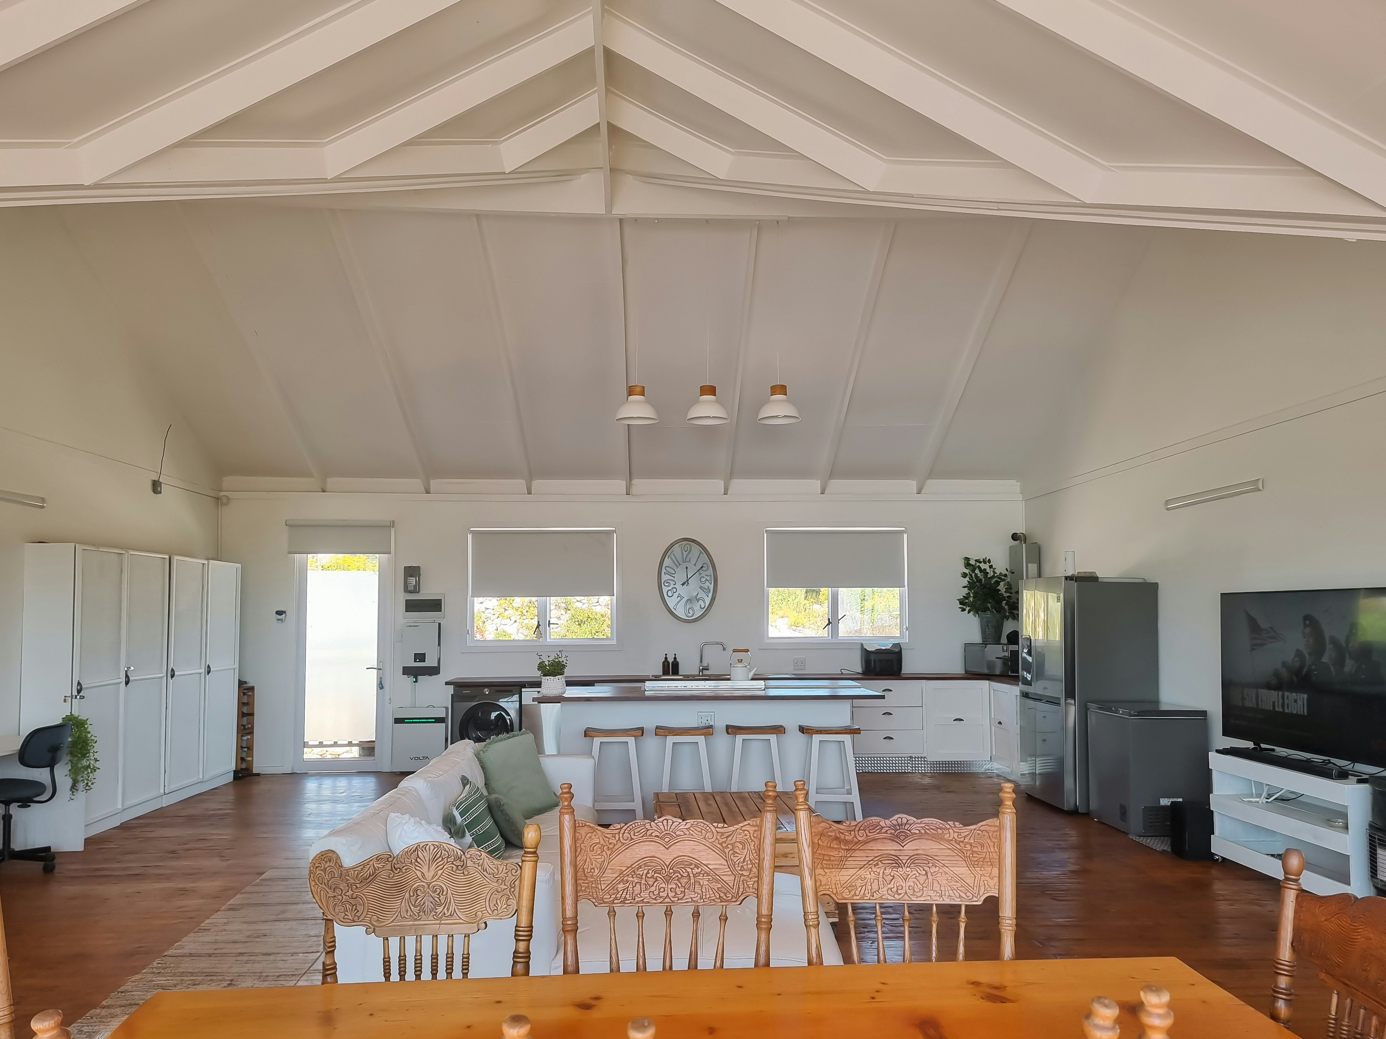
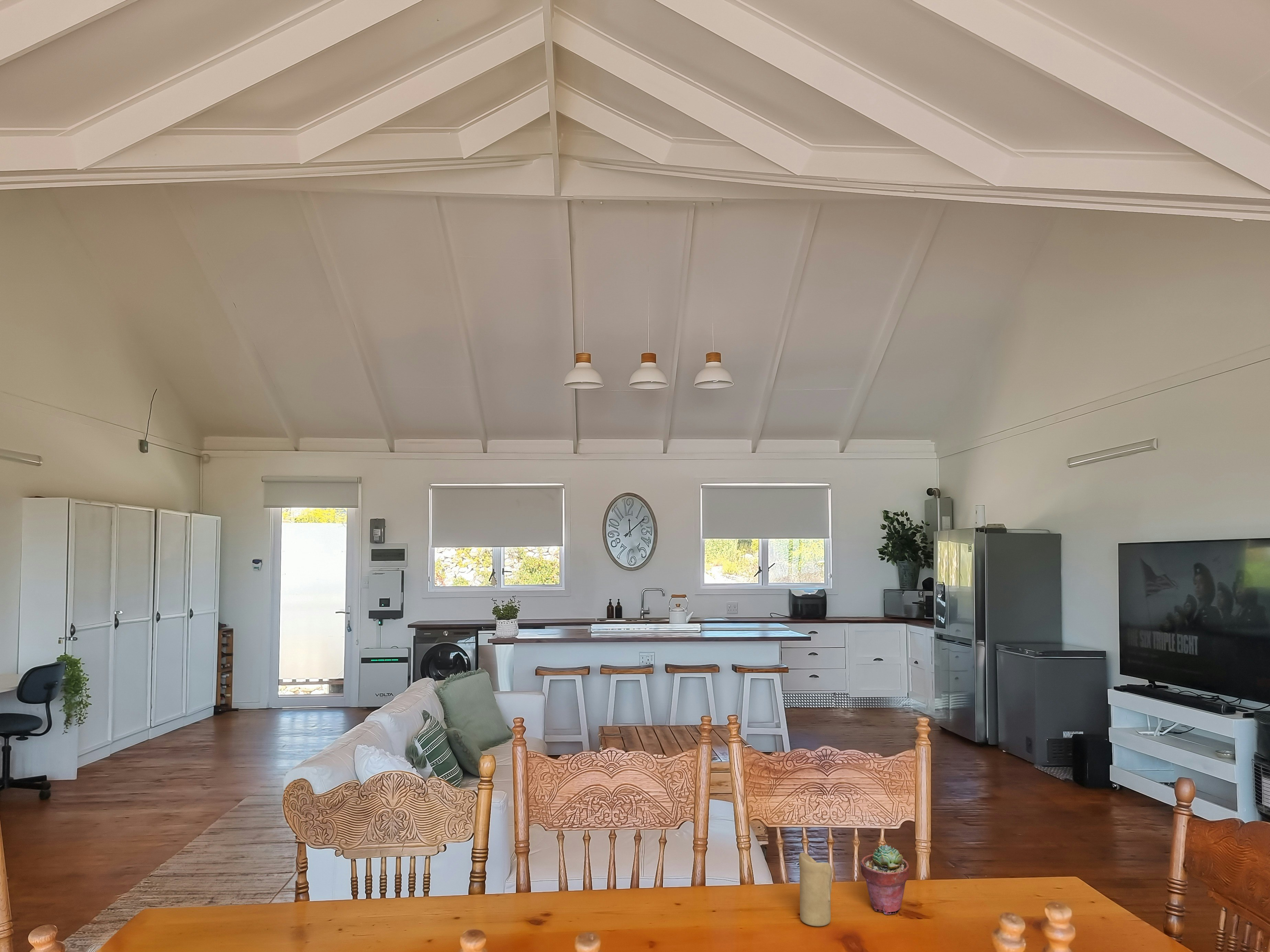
+ potted succulent (885, 876)
+ candle (816, 887)
